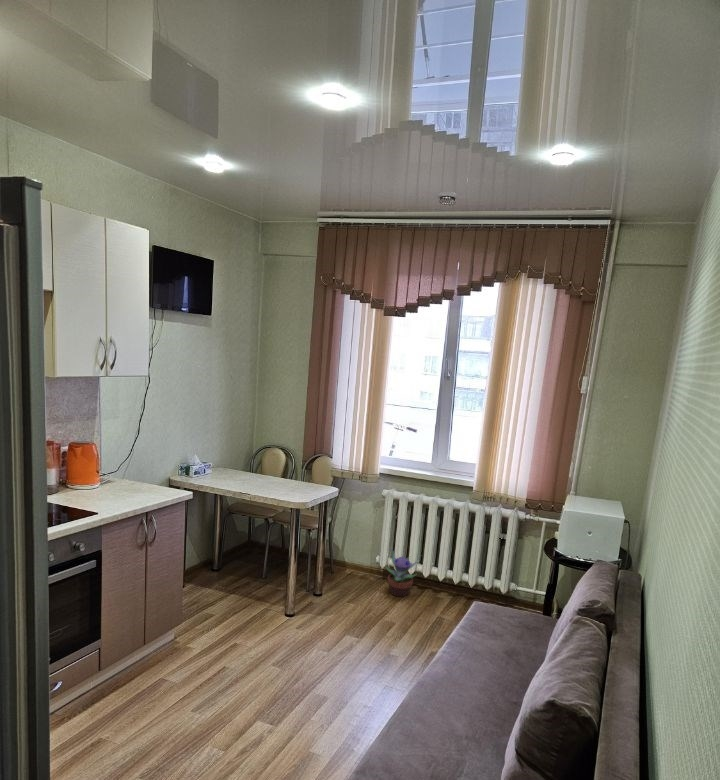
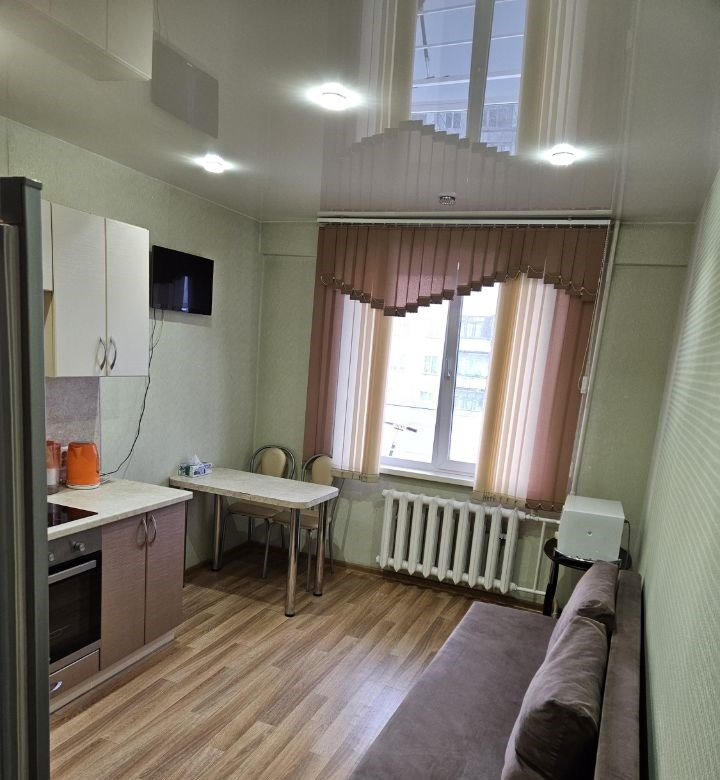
- decorative plant (400, 572)
